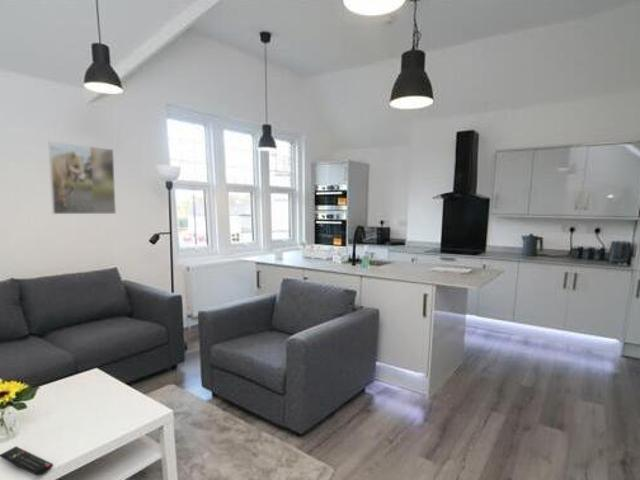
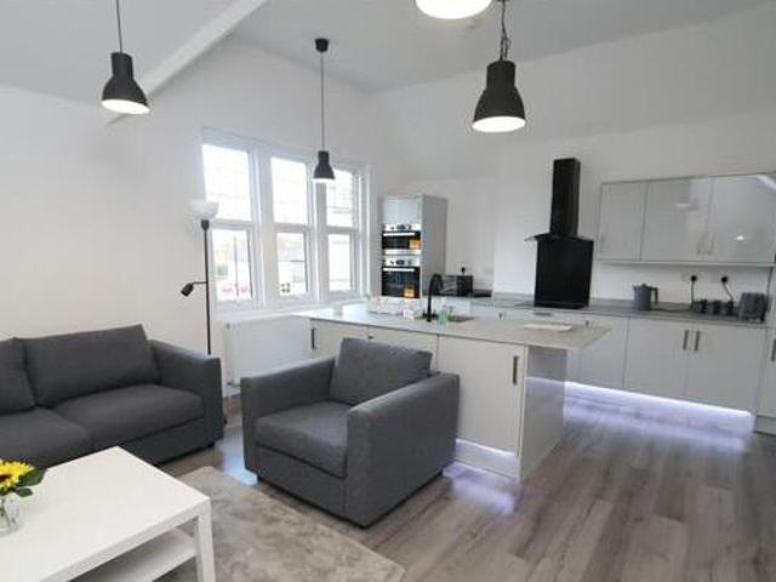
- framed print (84, 180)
- remote control (26, 461)
